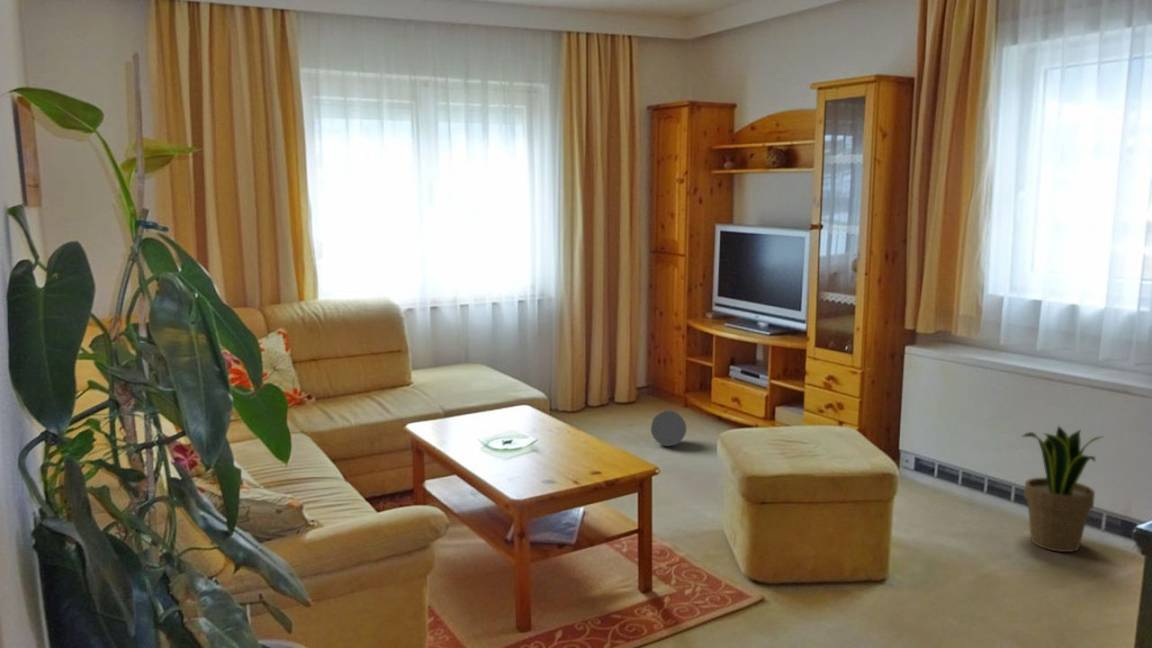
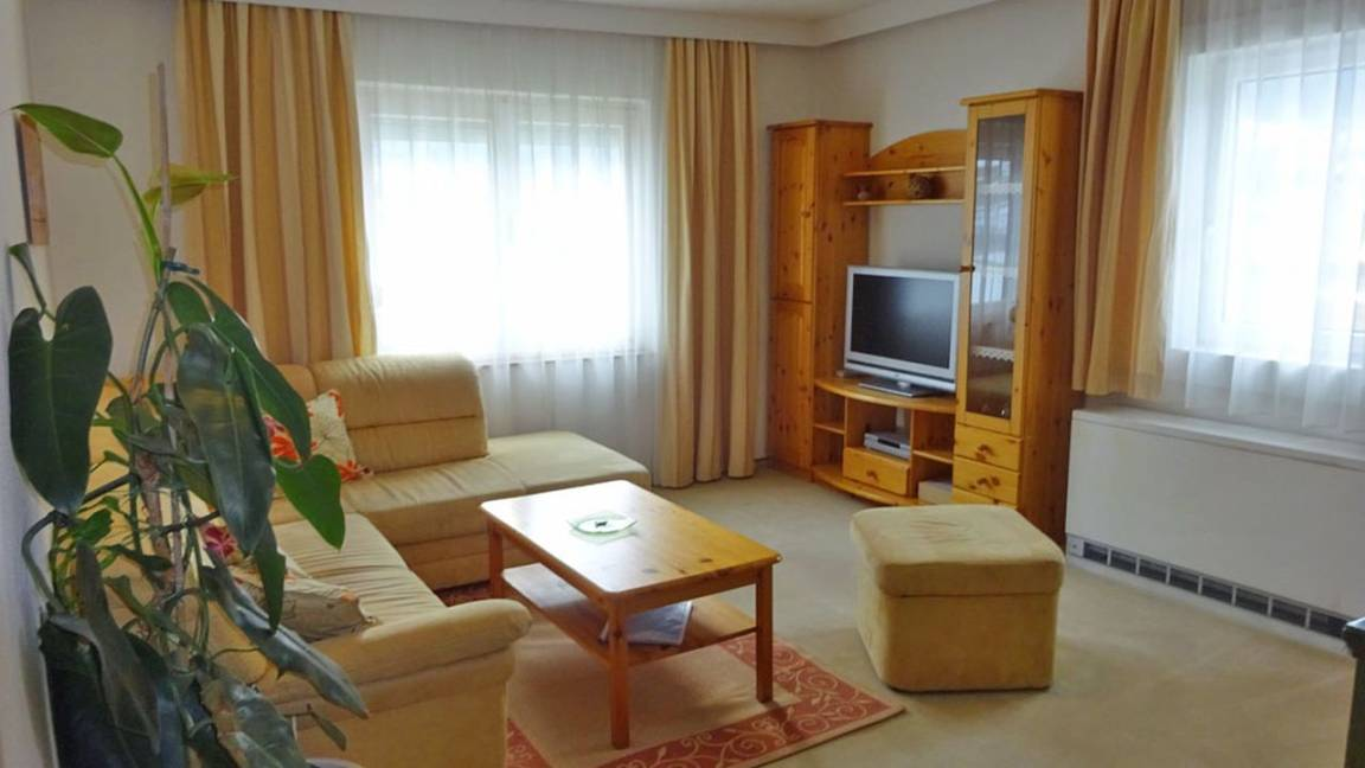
- potted plant (1060, 486)
- ball (668, 428)
